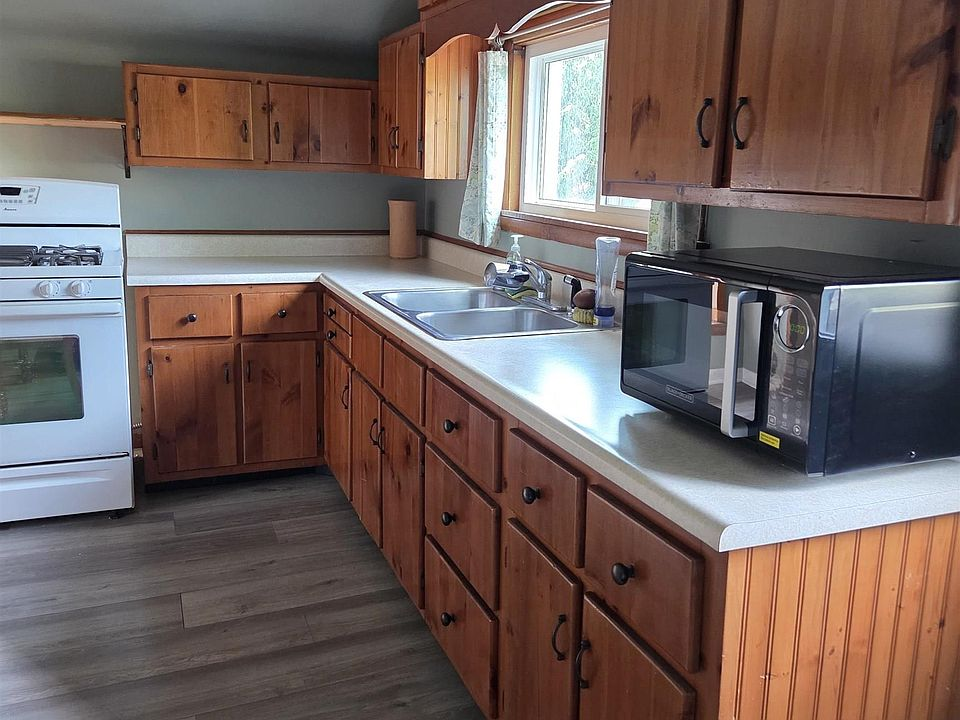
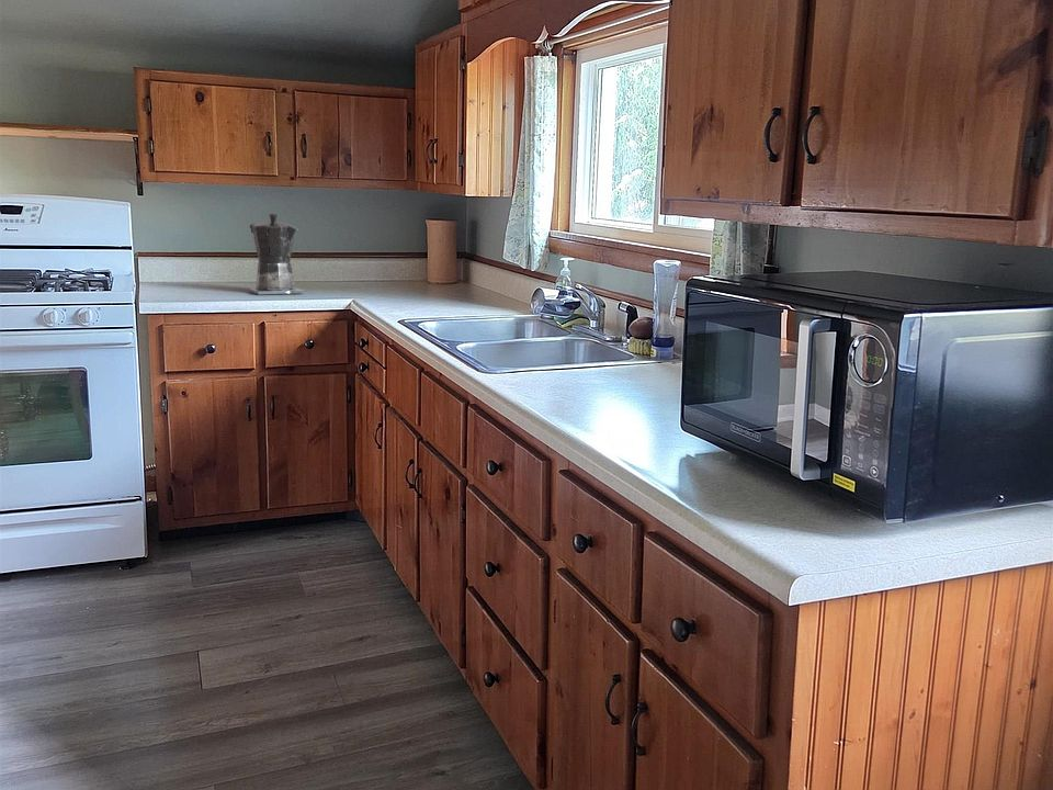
+ coffee maker (273, 252)
